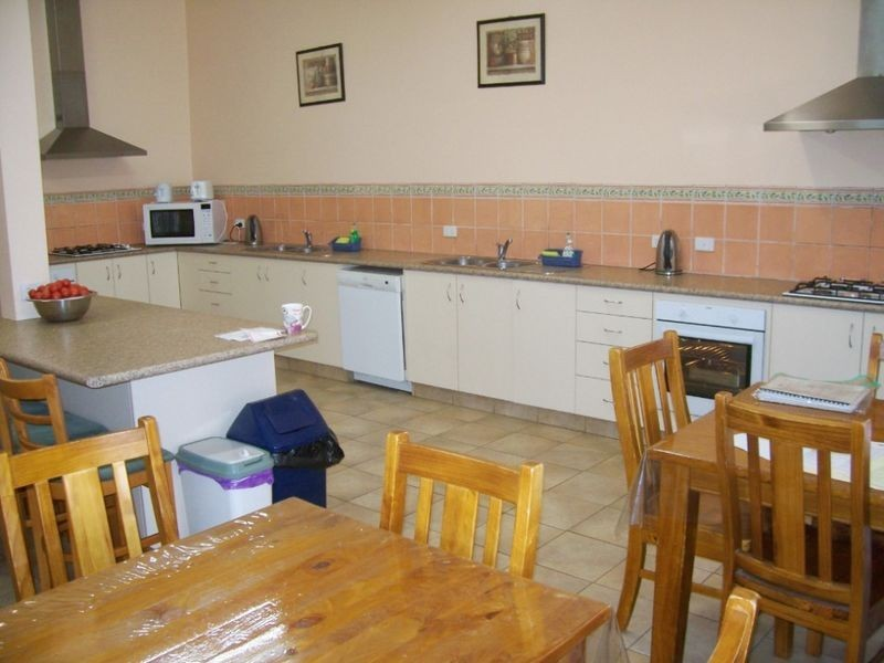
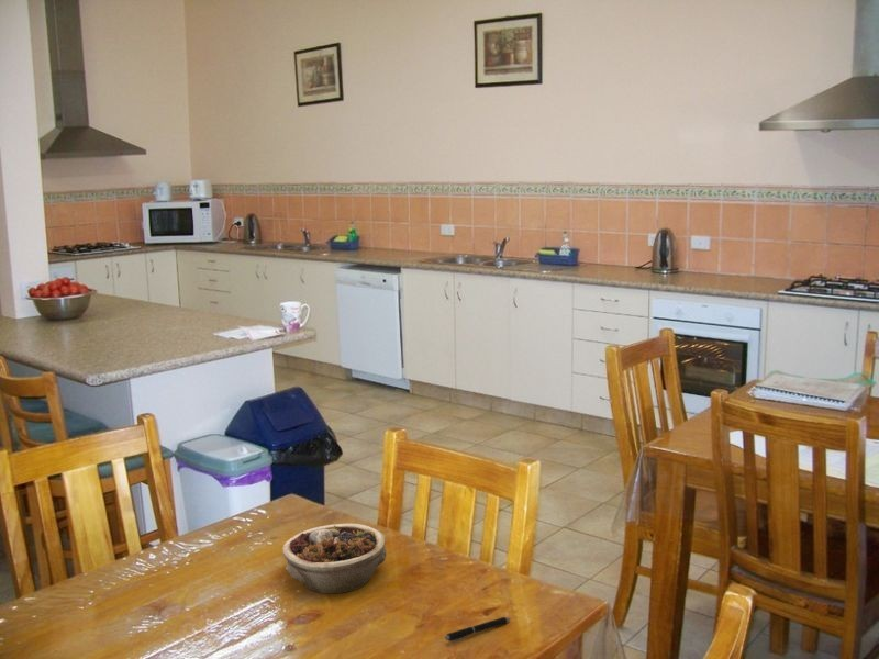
+ pen (479, 627)
+ succulent planter (334, 552)
